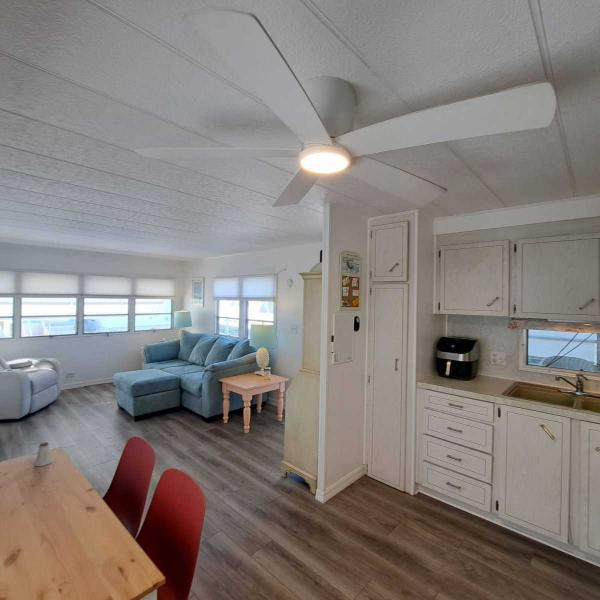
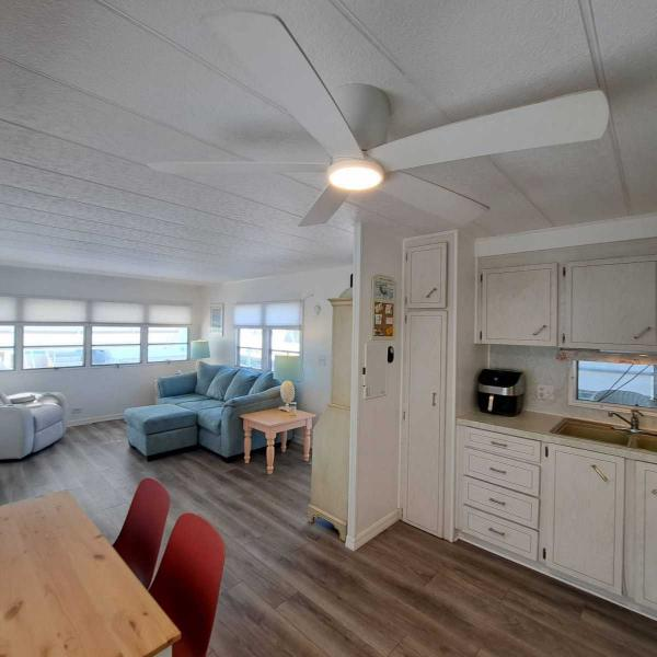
- saltshaker (43, 453)
